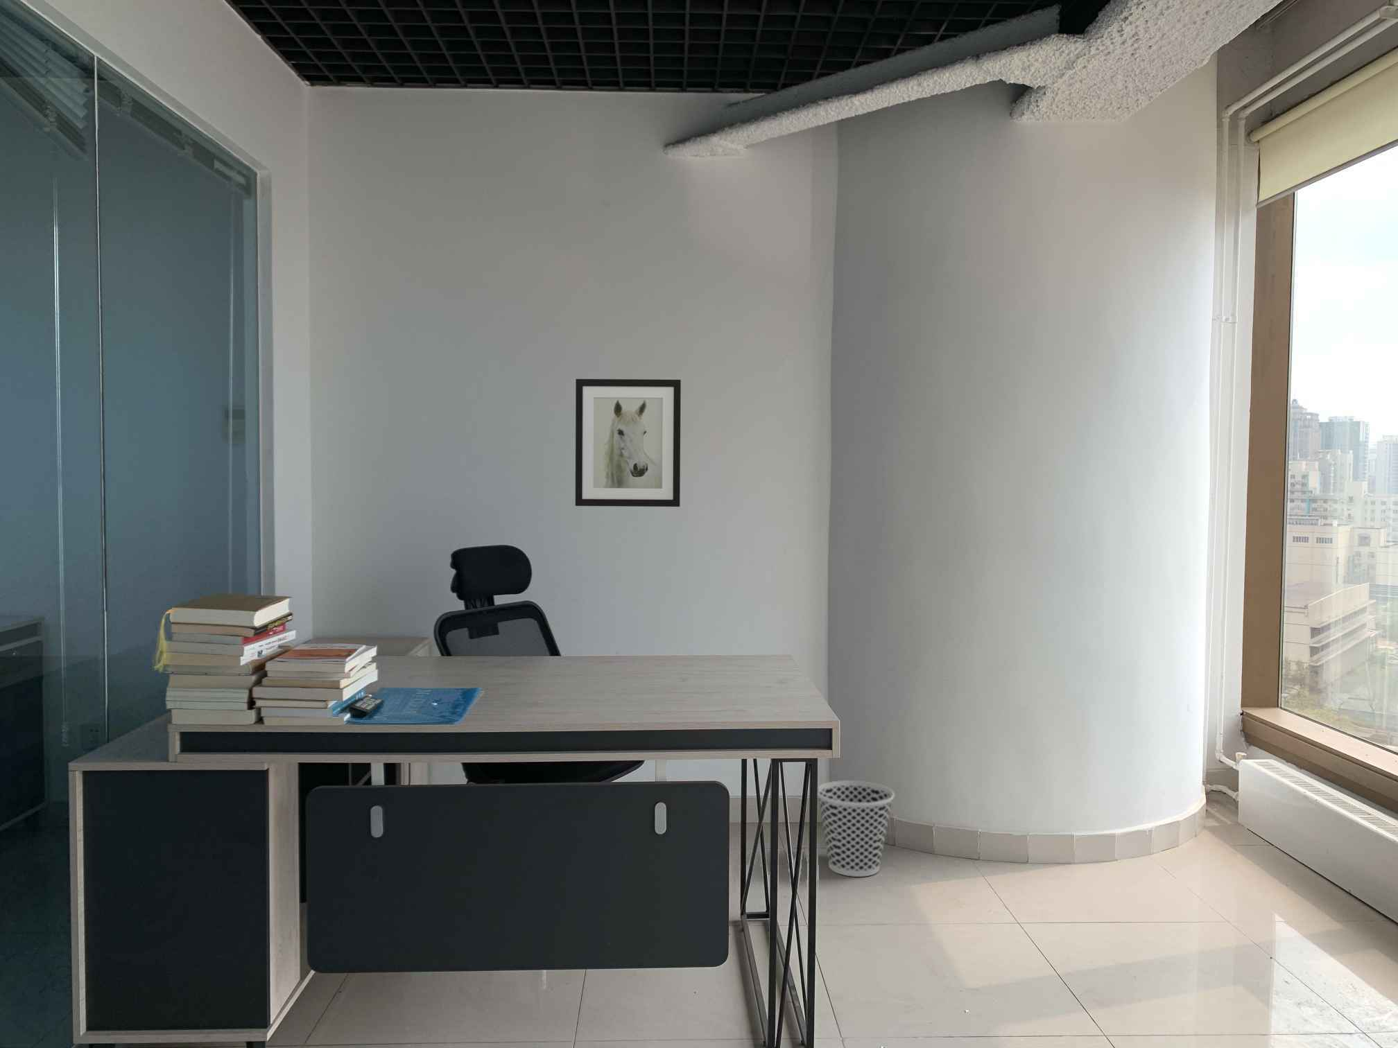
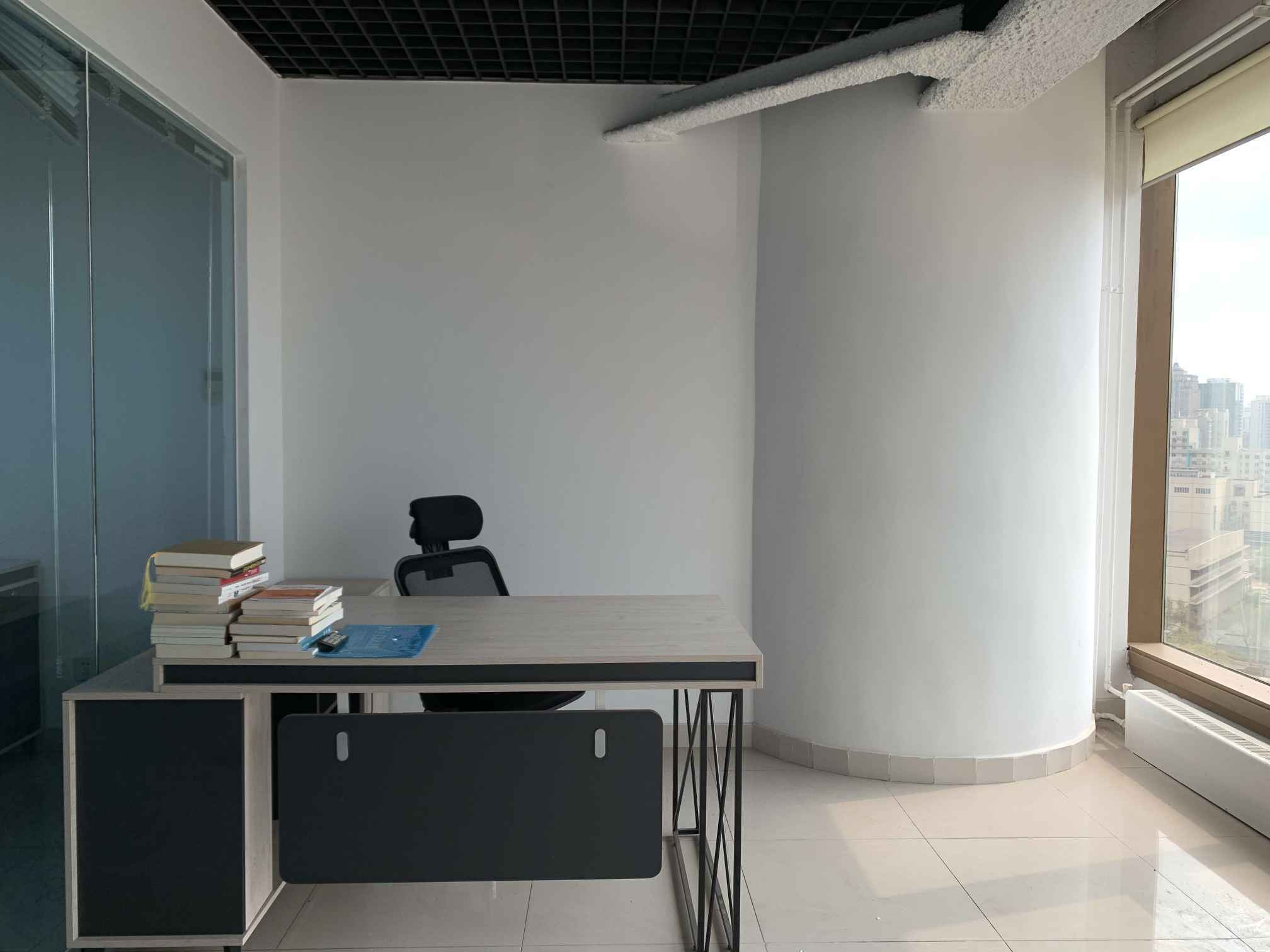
- wall art (627, 443)
- wastebasket (854, 829)
